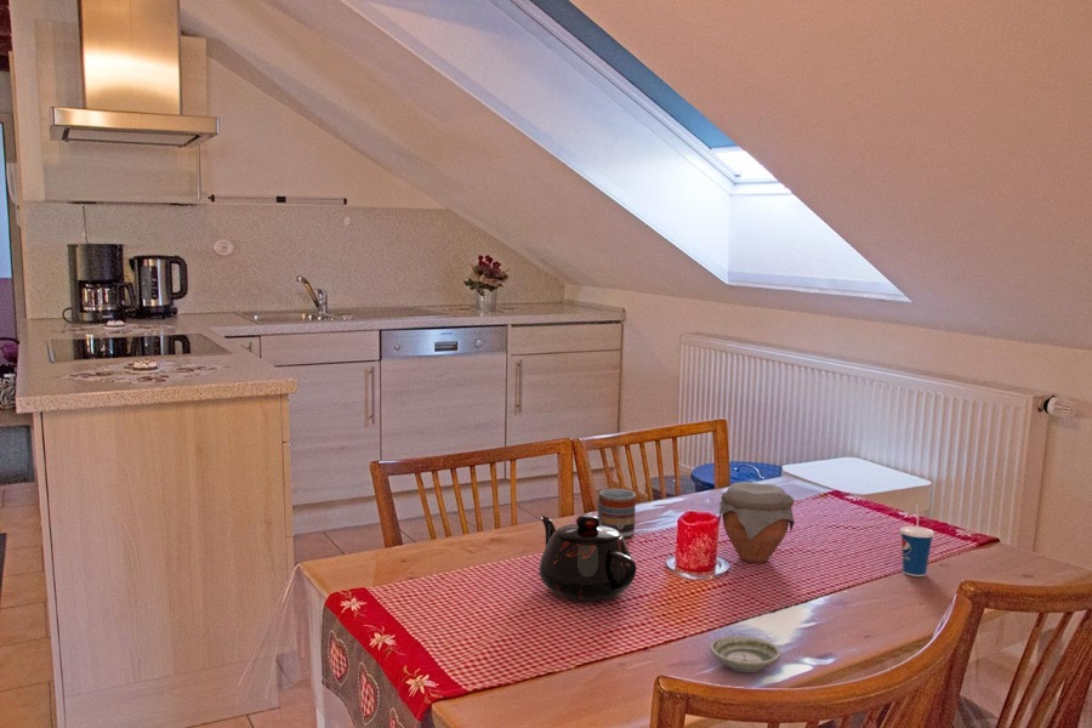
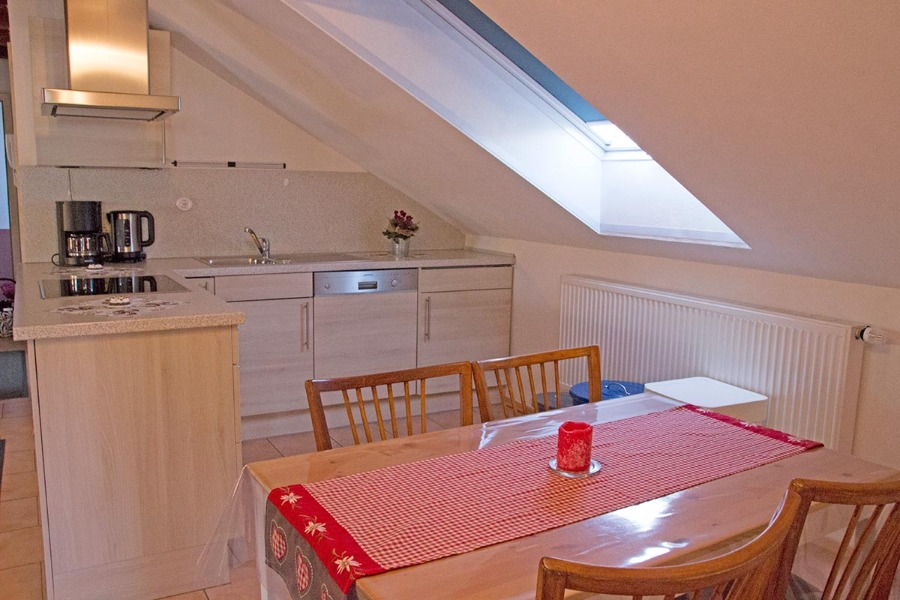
- saucer (744, 656)
- cup (916, 540)
- teapot (584, 552)
- jar (755, 522)
- cup (613, 511)
